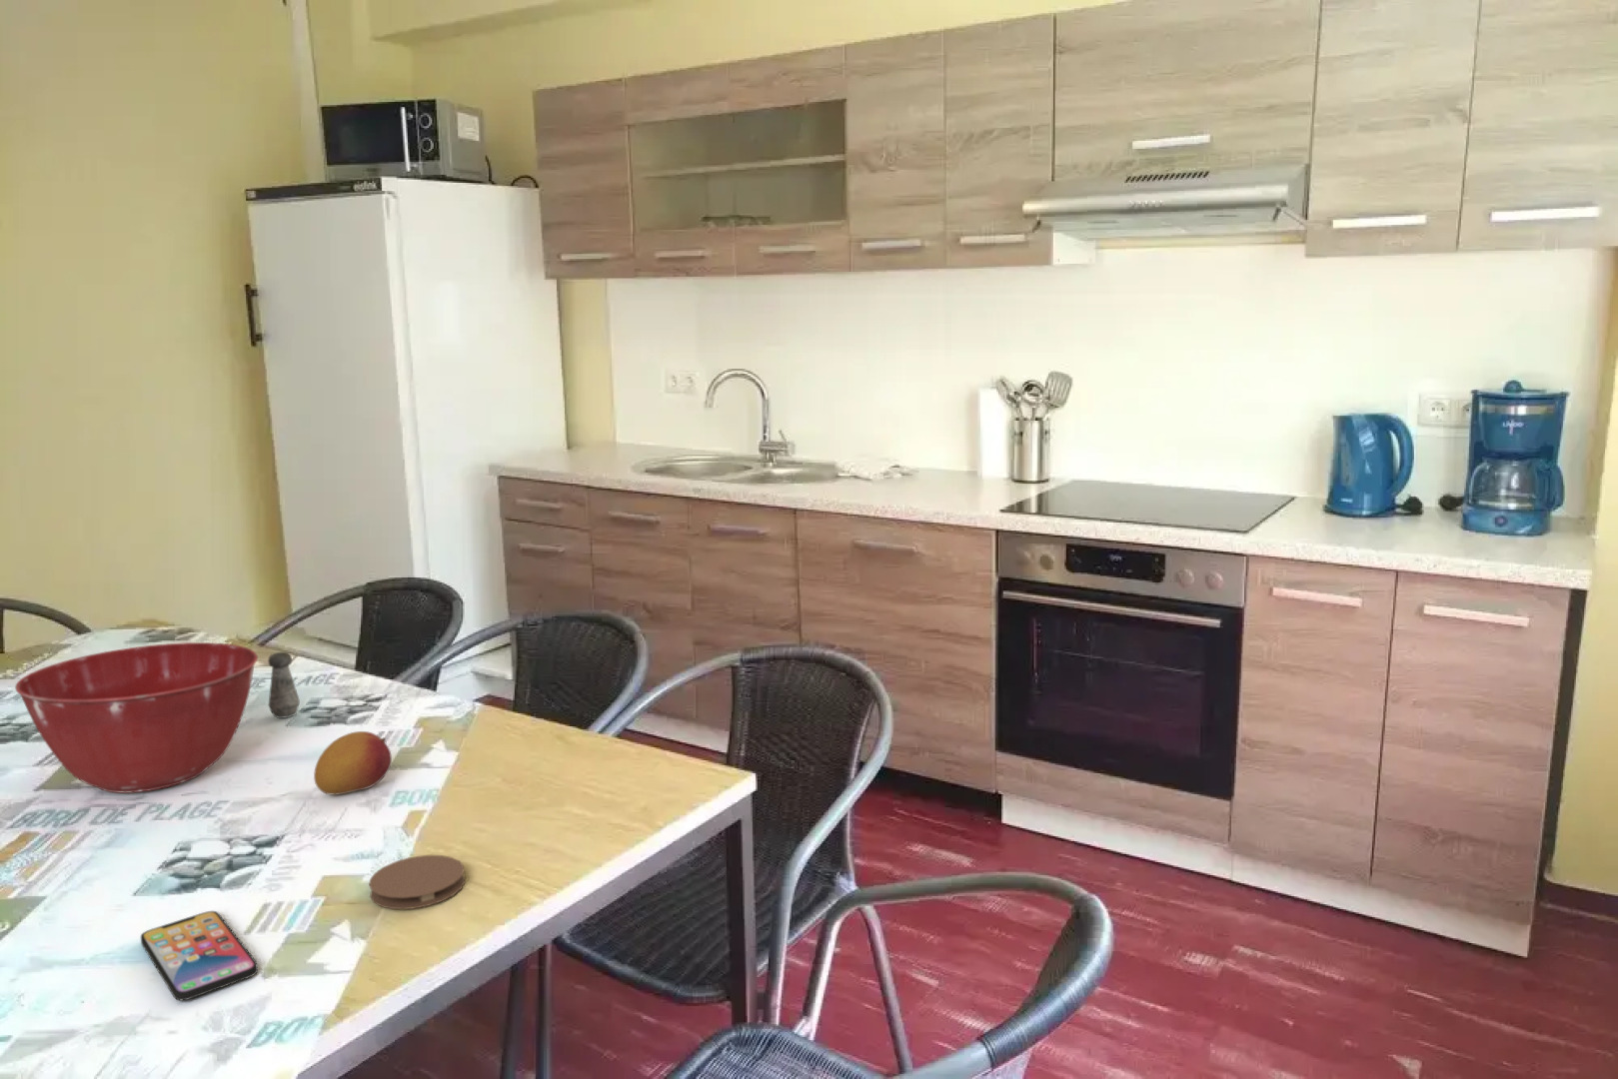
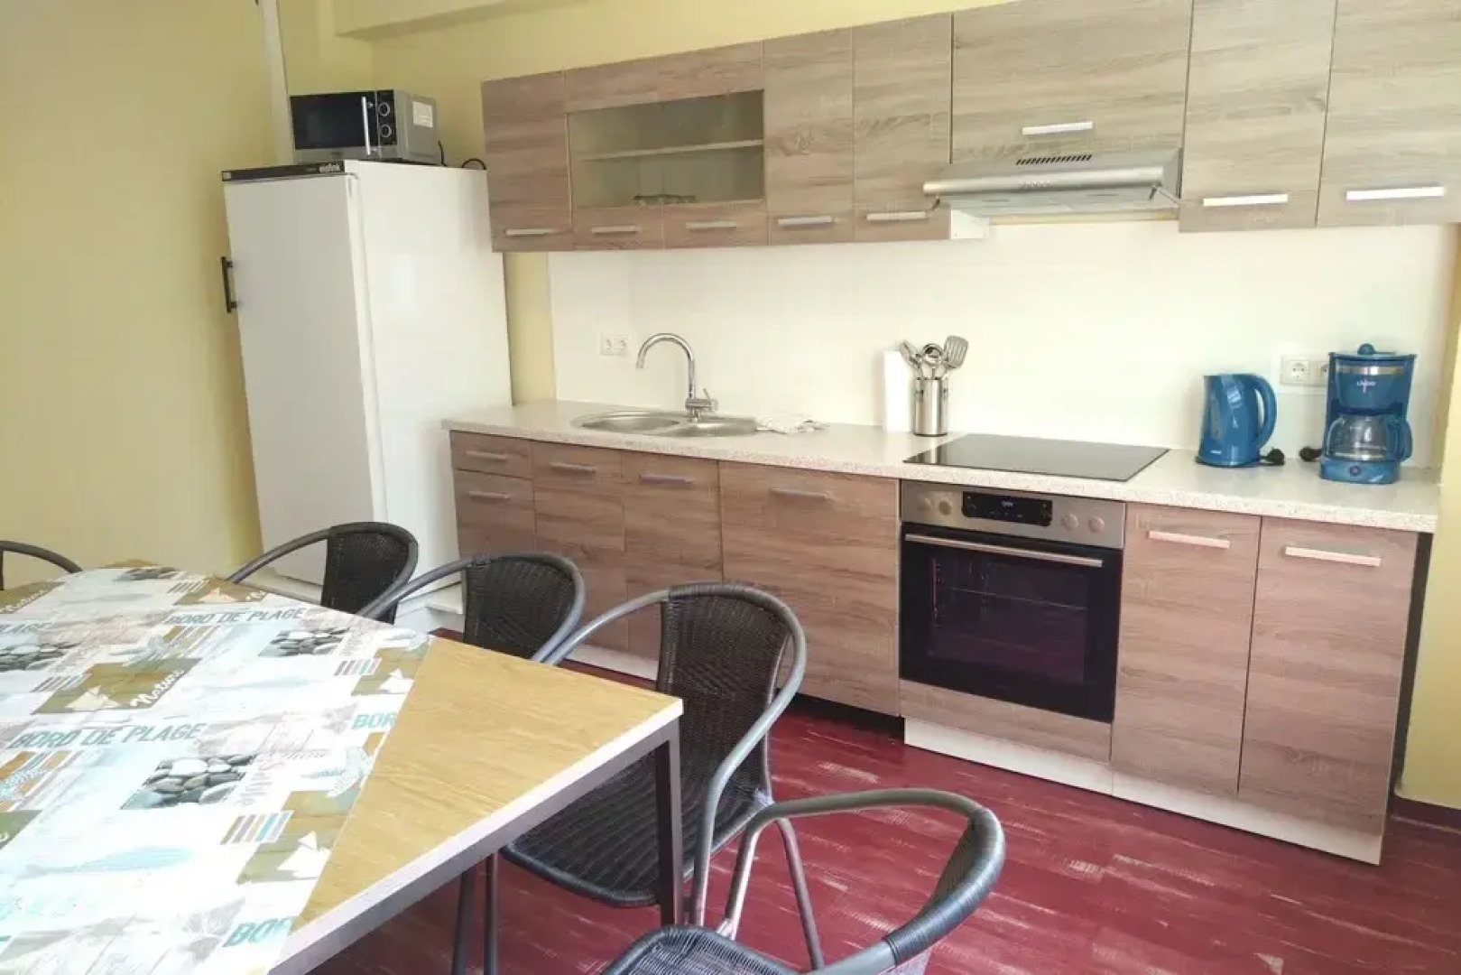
- salt shaker (282, 684)
- smartphone (196, 953)
- mixing bowl (148, 720)
- fruit (353, 761)
- coaster (417, 880)
